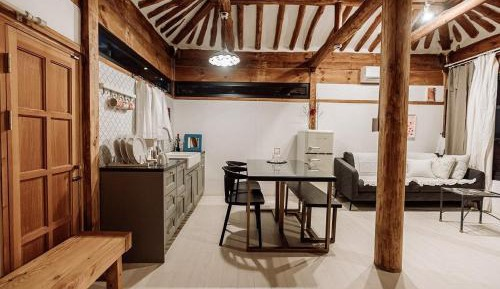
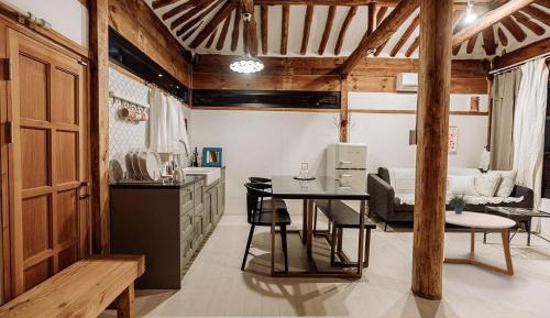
+ coffee table (471, 240)
+ potted plant (457, 199)
